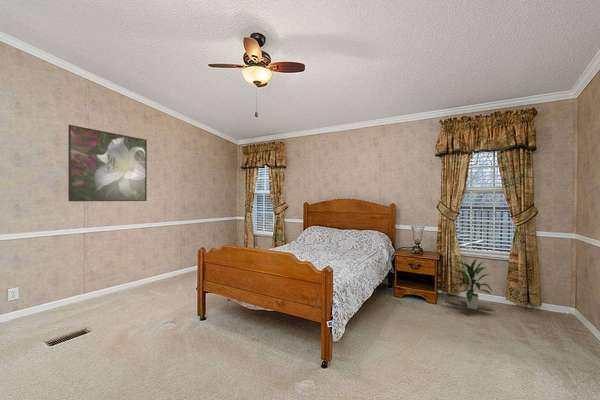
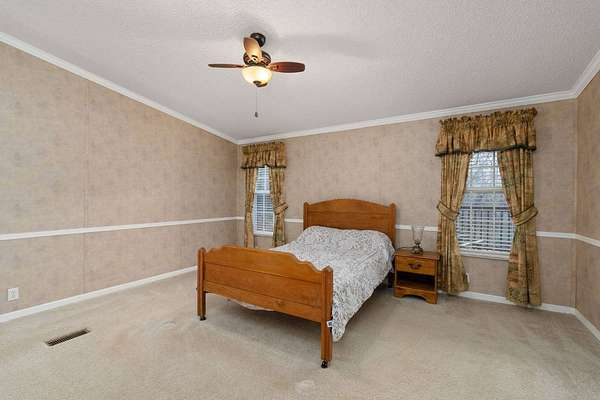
- indoor plant (471, 282)
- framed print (111, 167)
